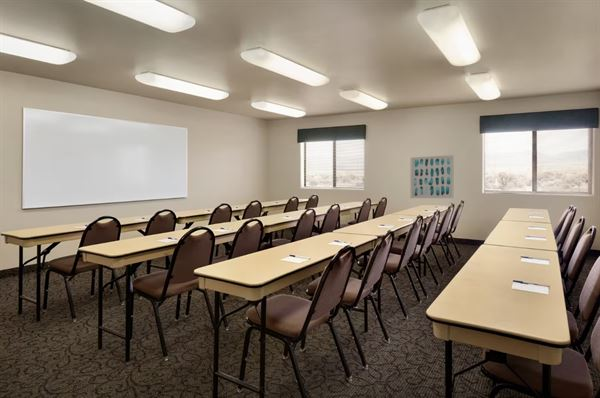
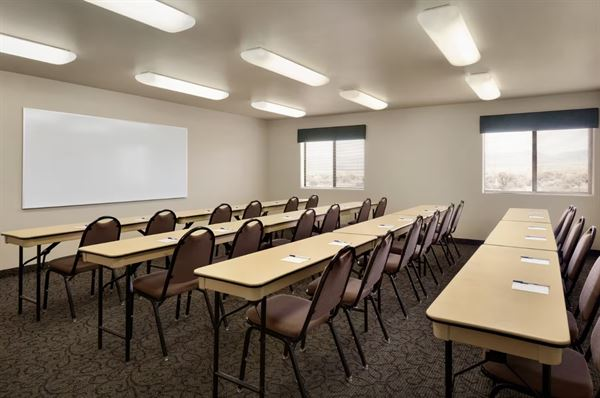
- wall art (431, 177)
